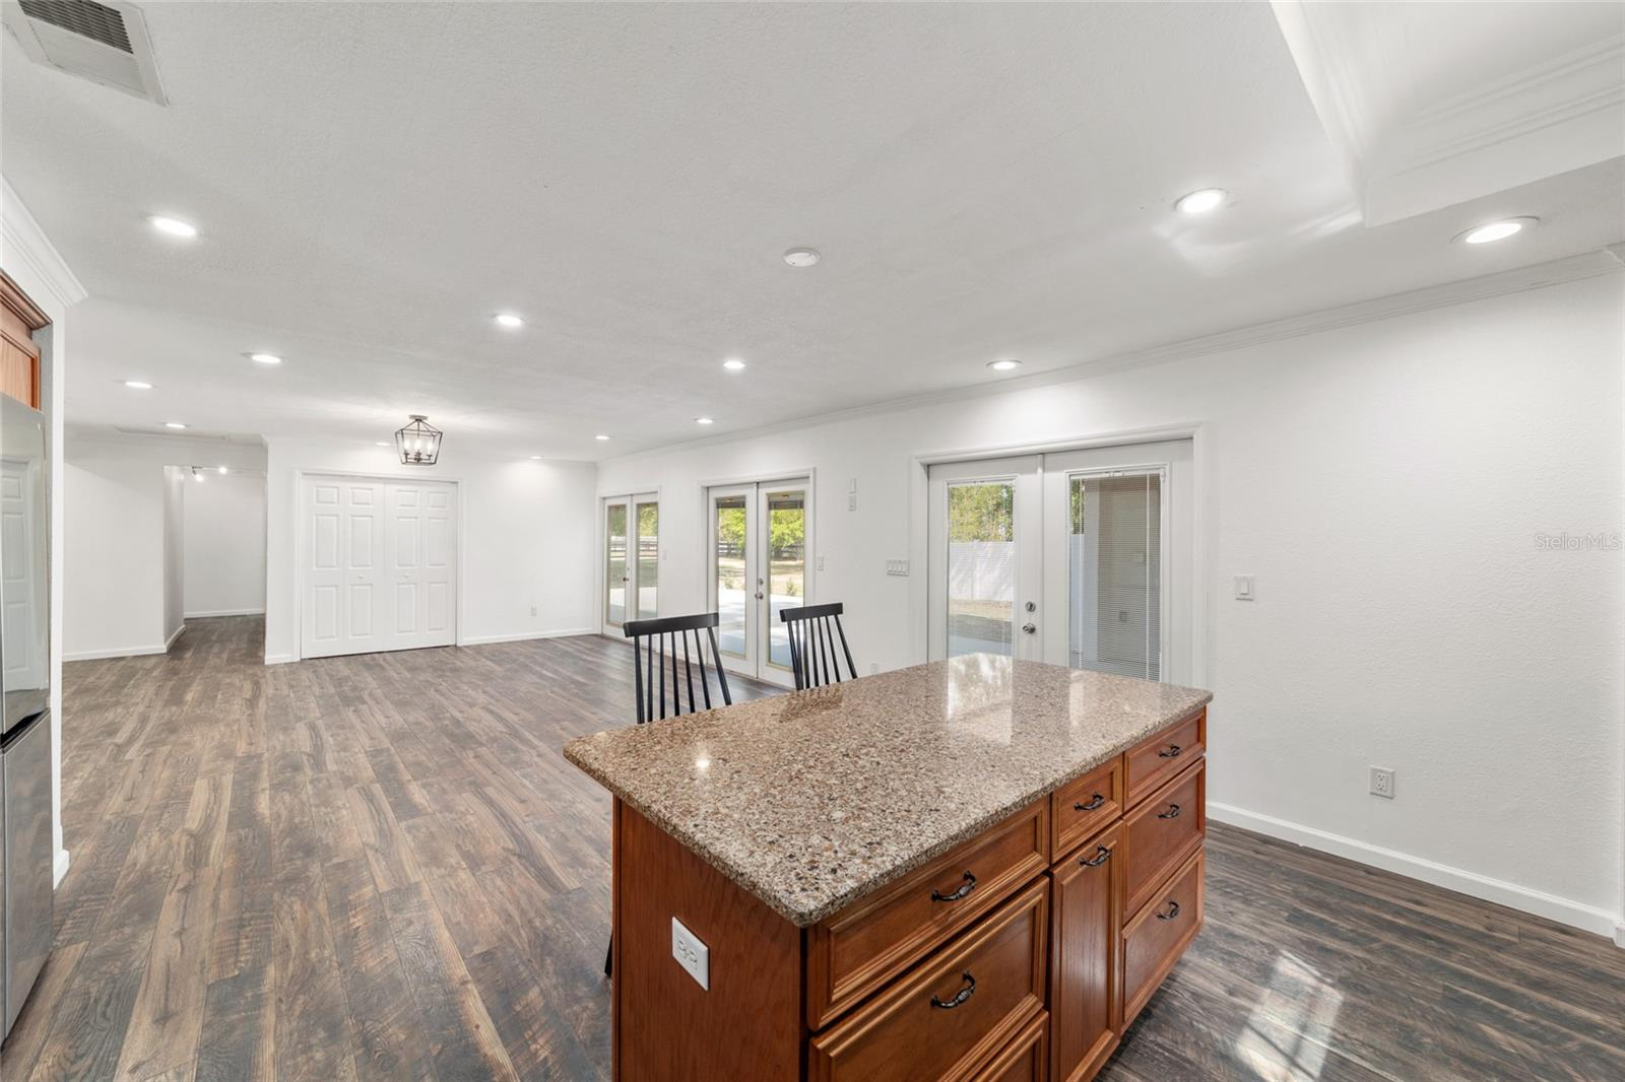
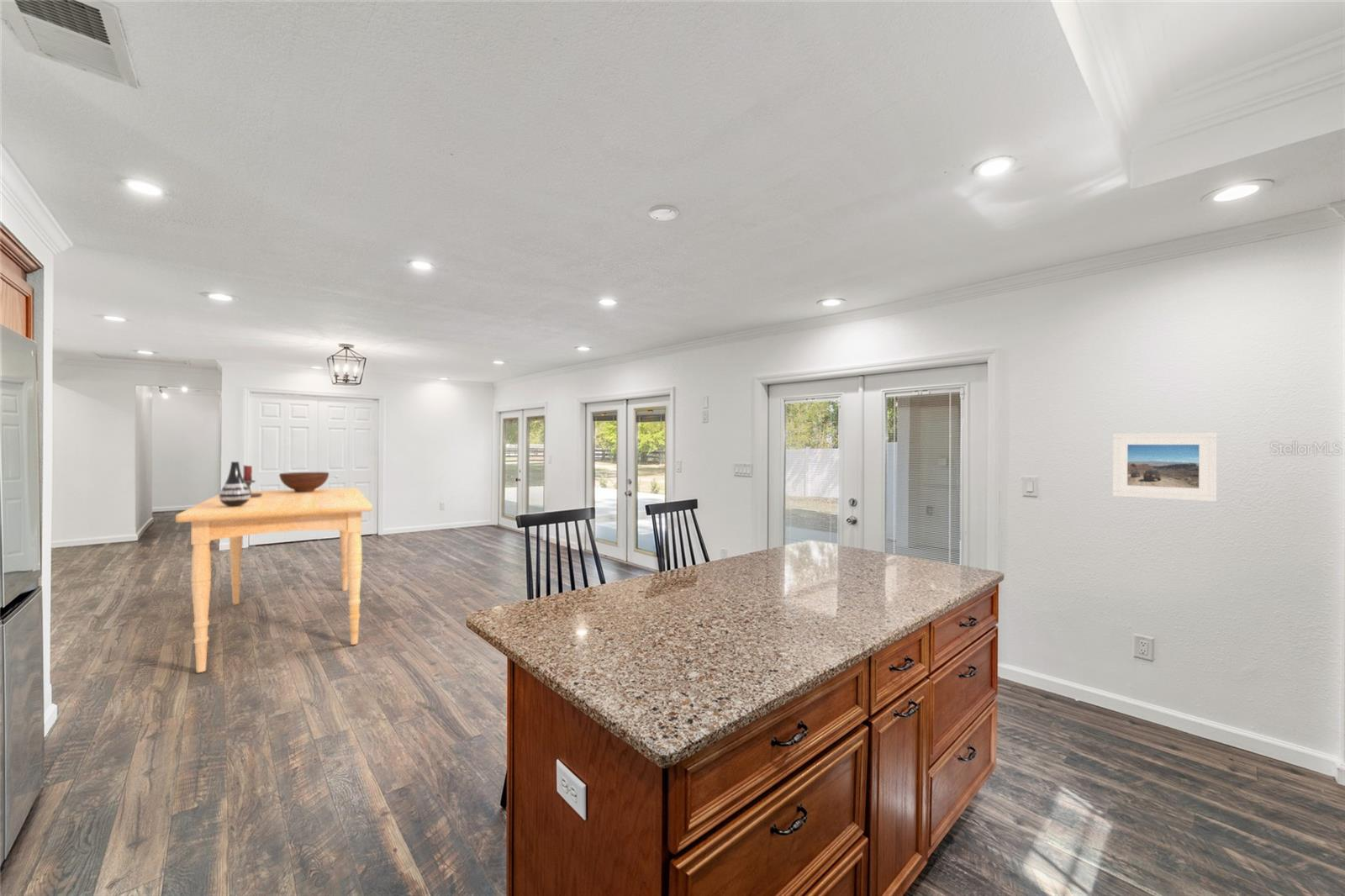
+ candle holder (247, 481)
+ dining table (283, 531)
+ fruit bowl (304, 482)
+ vase (235, 483)
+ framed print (1162, 466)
